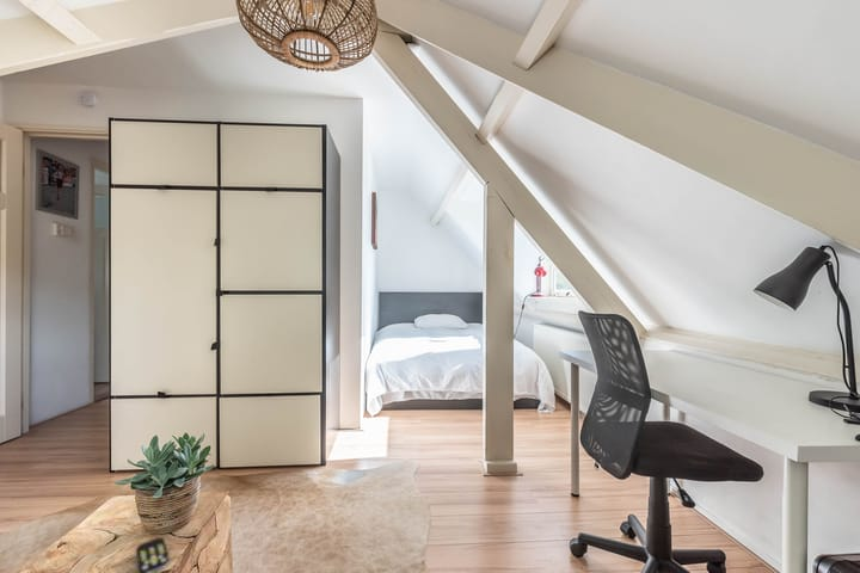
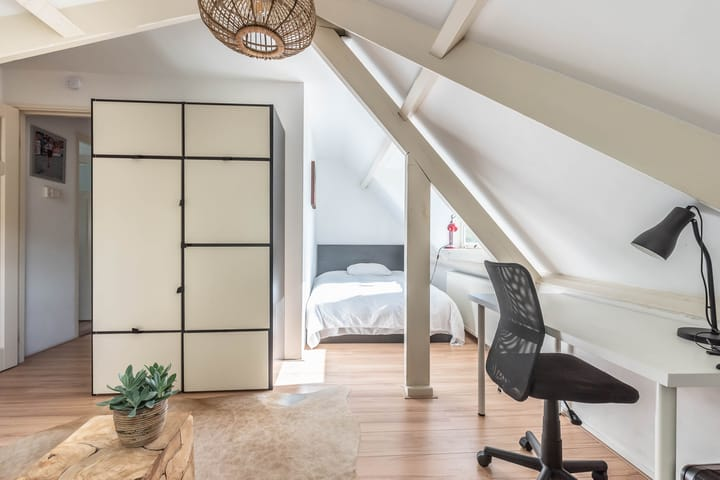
- remote control (152, 555)
